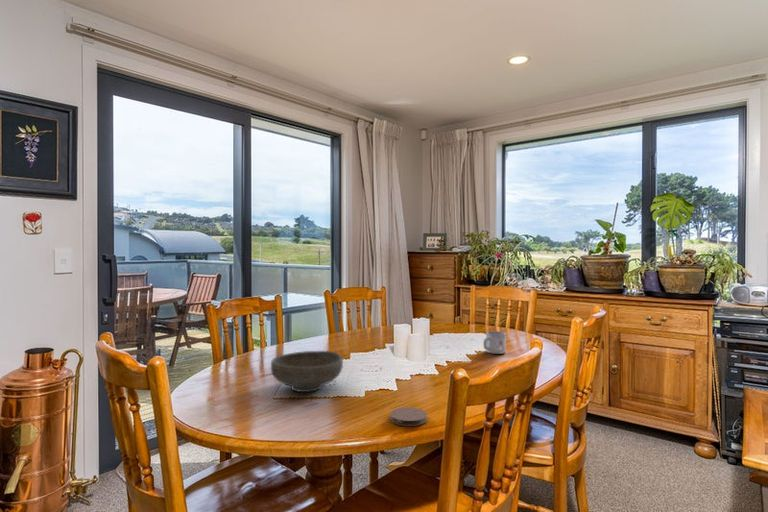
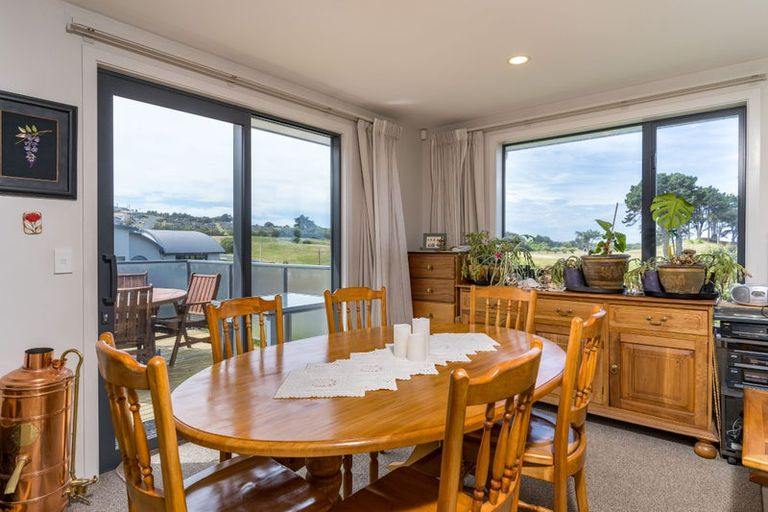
- bowl (307, 372)
- coaster (408, 416)
- mug (493, 342)
